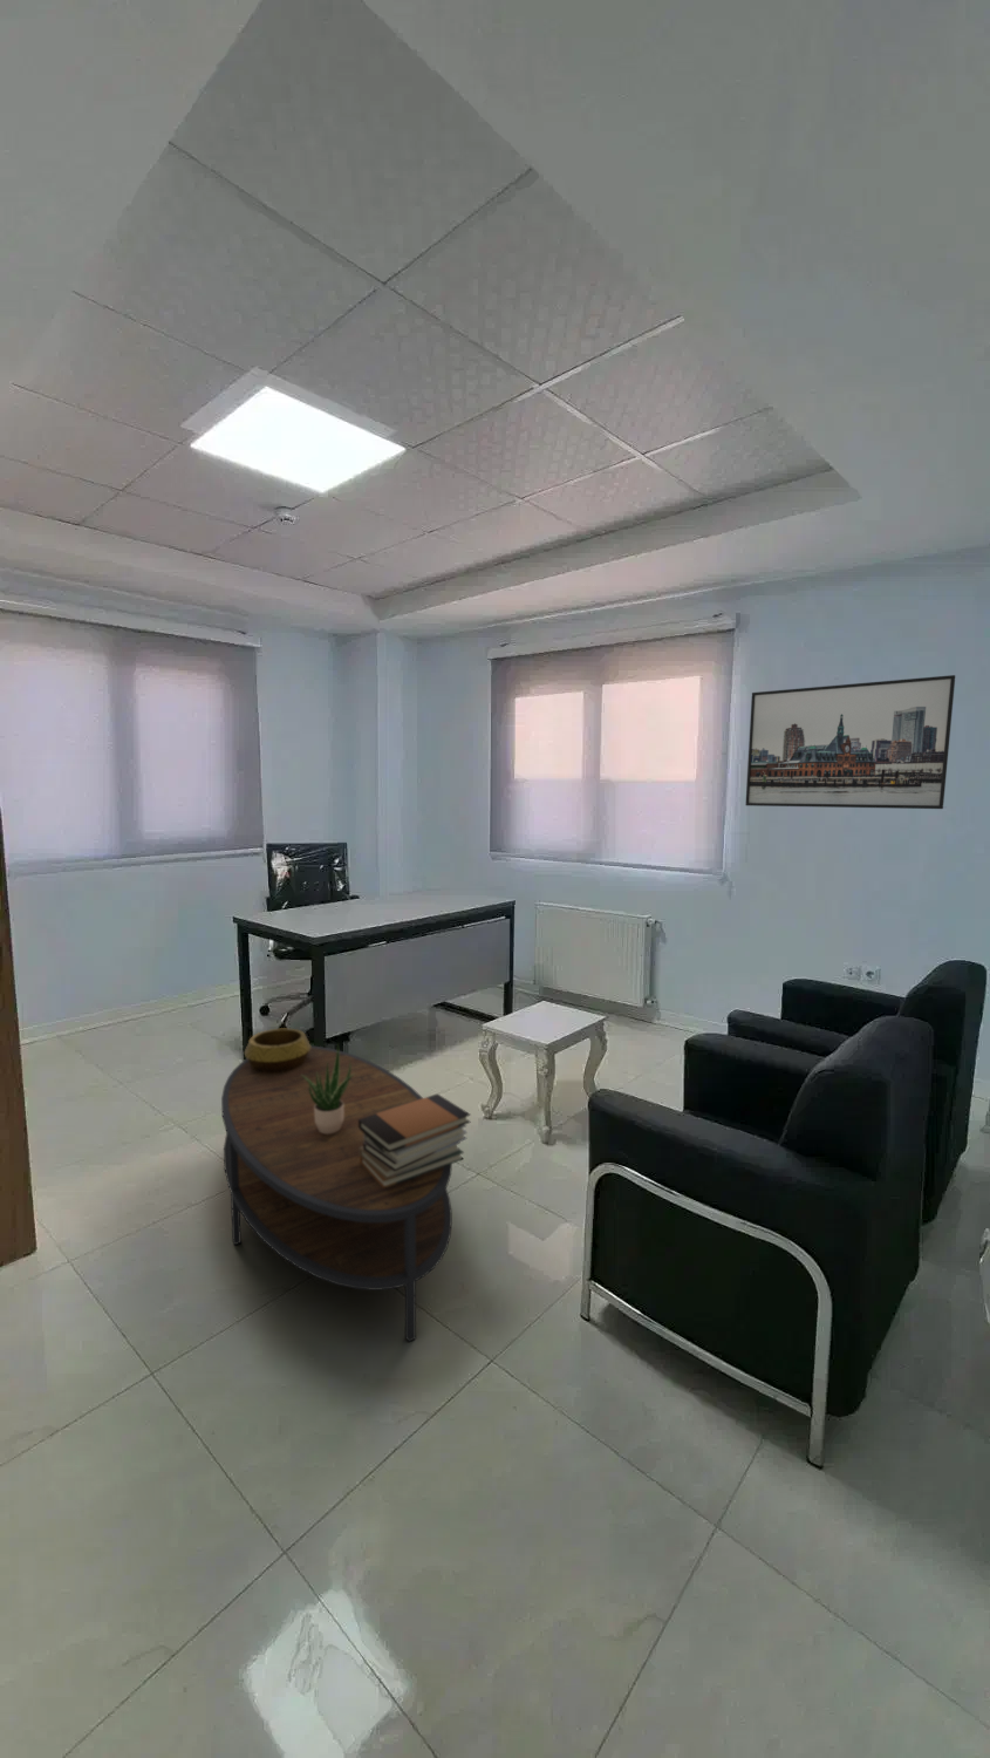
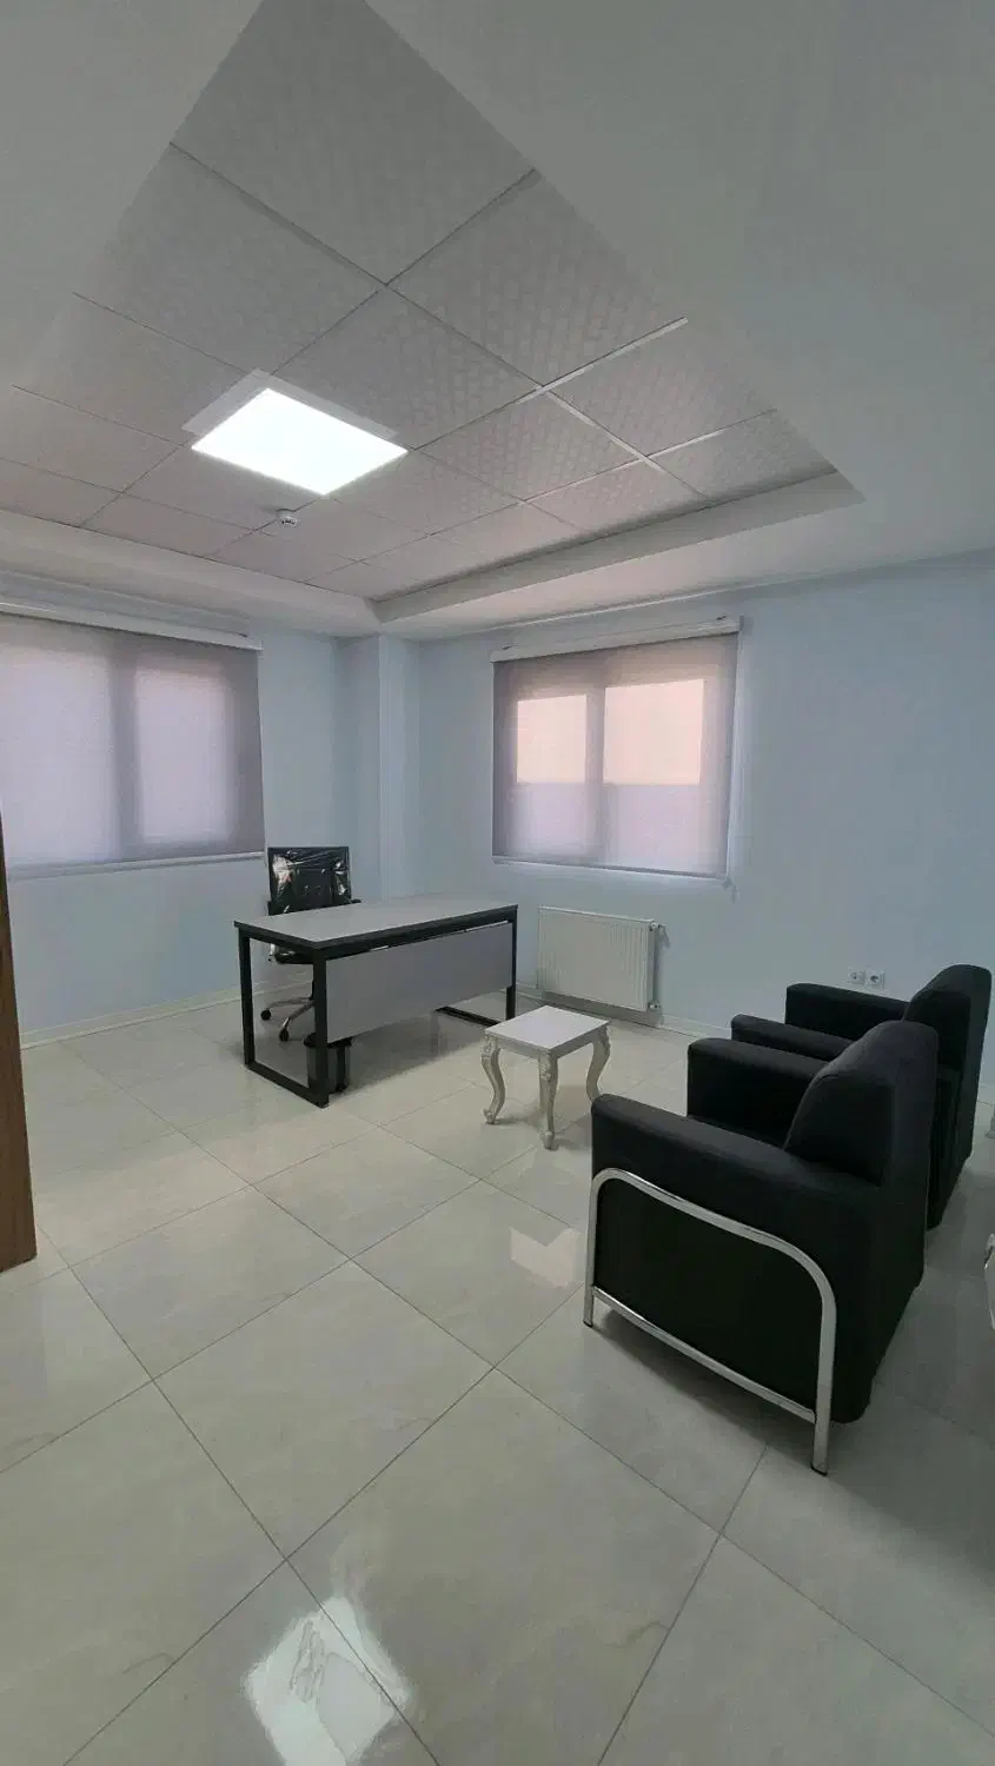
- coffee table (328, 1160)
- decorative bowl (278, 1049)
- potted plant (331, 1090)
- book stack (414, 1139)
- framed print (840, 746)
